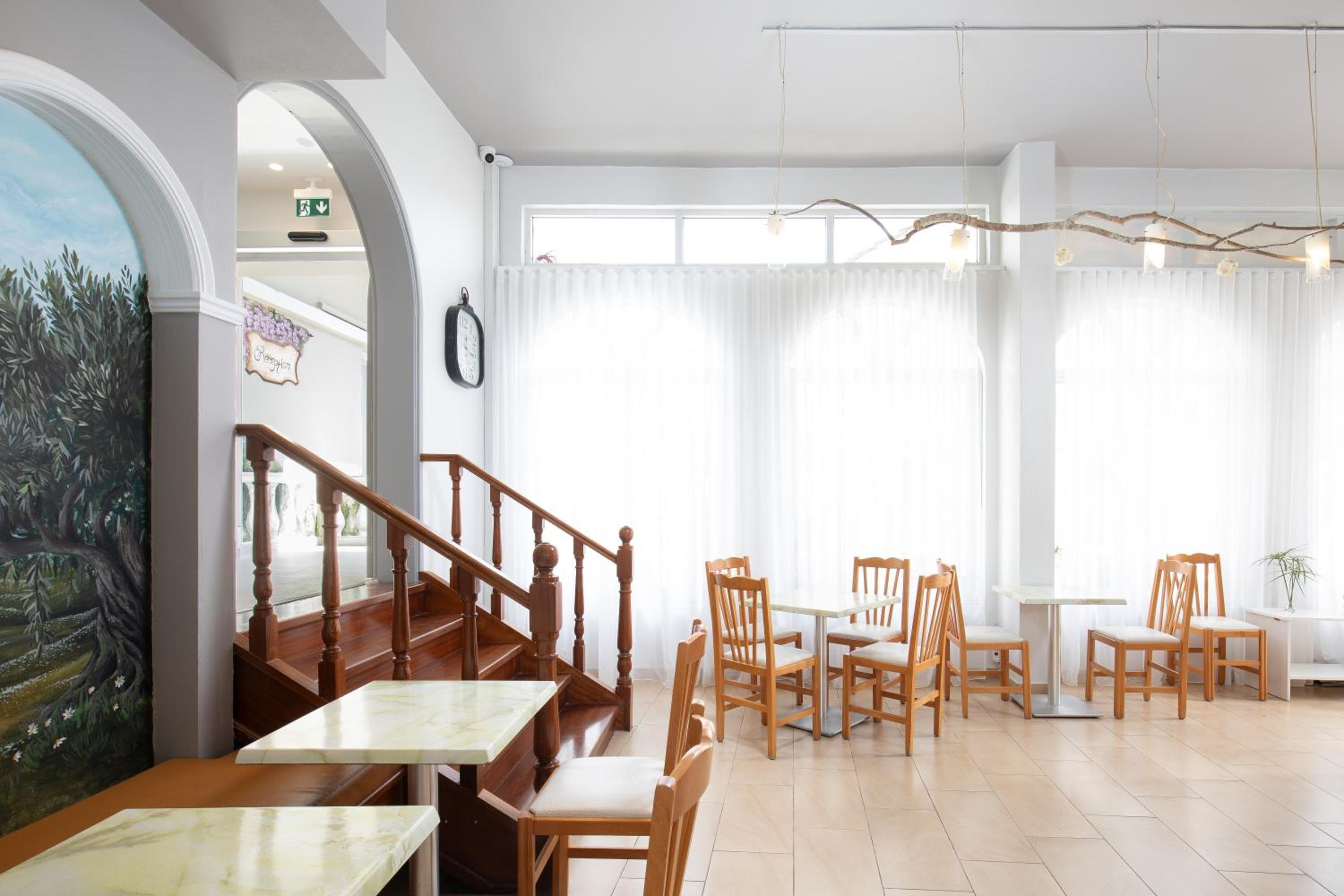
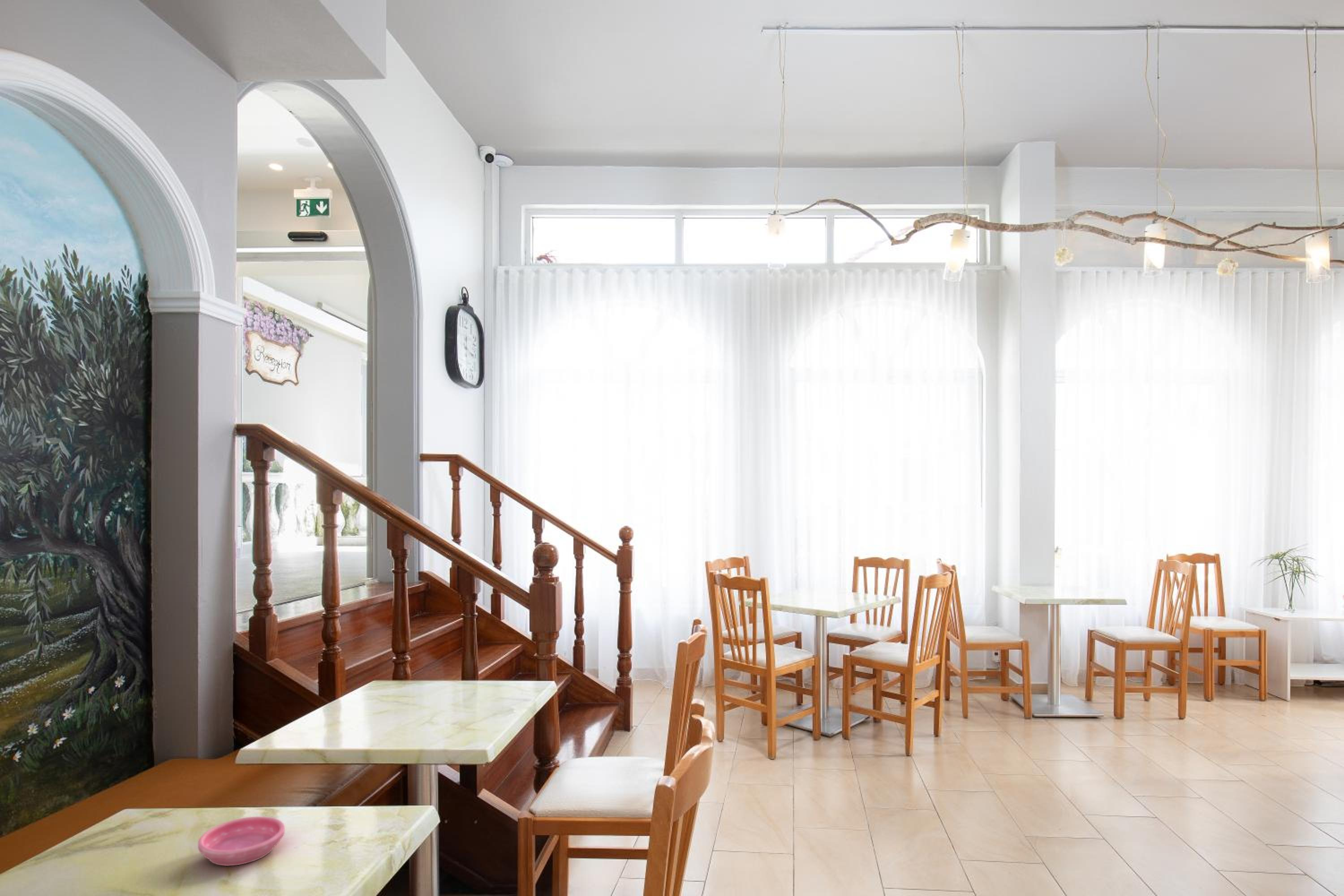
+ saucer (242, 842)
